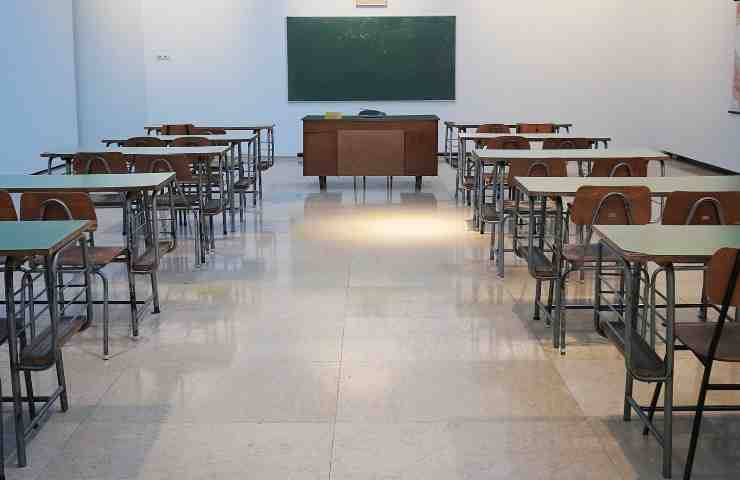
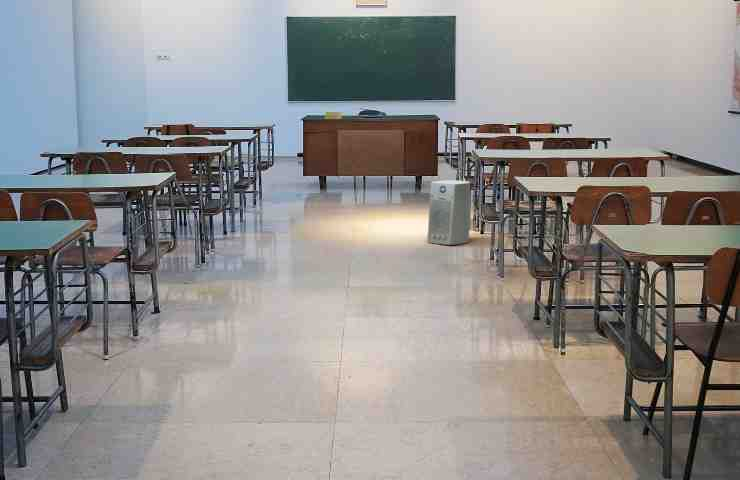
+ fan (451, 211)
